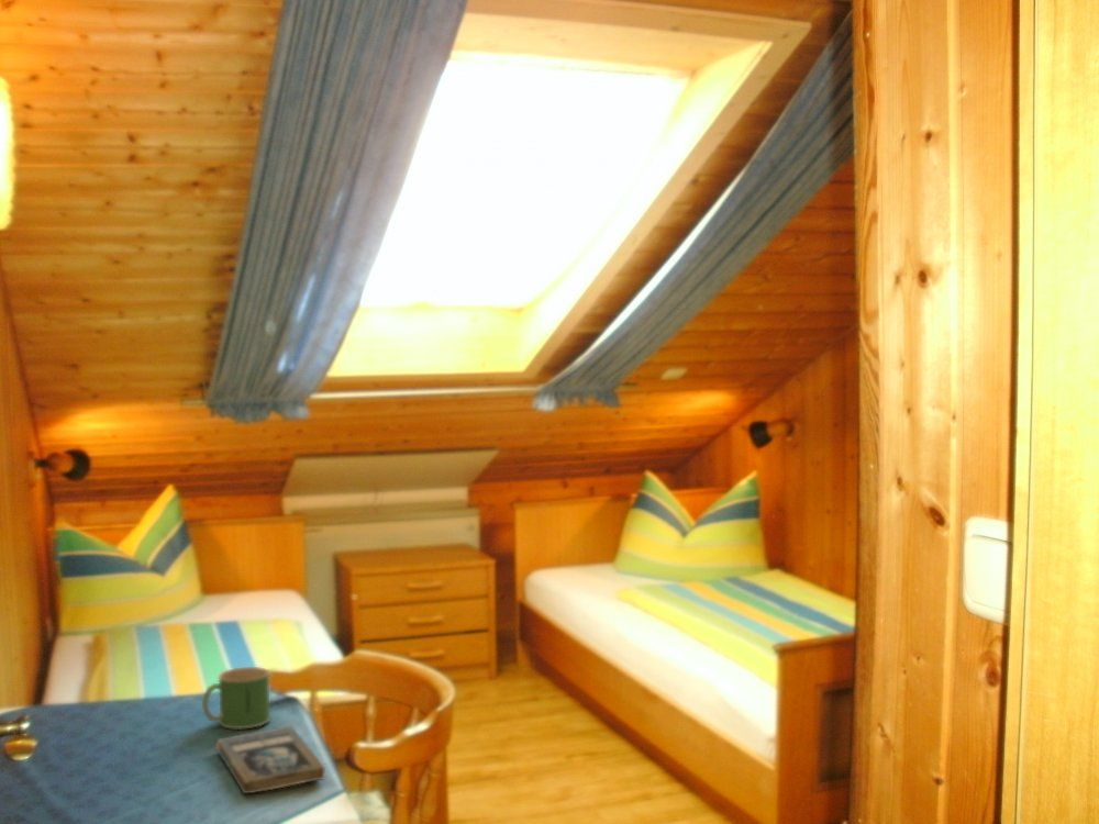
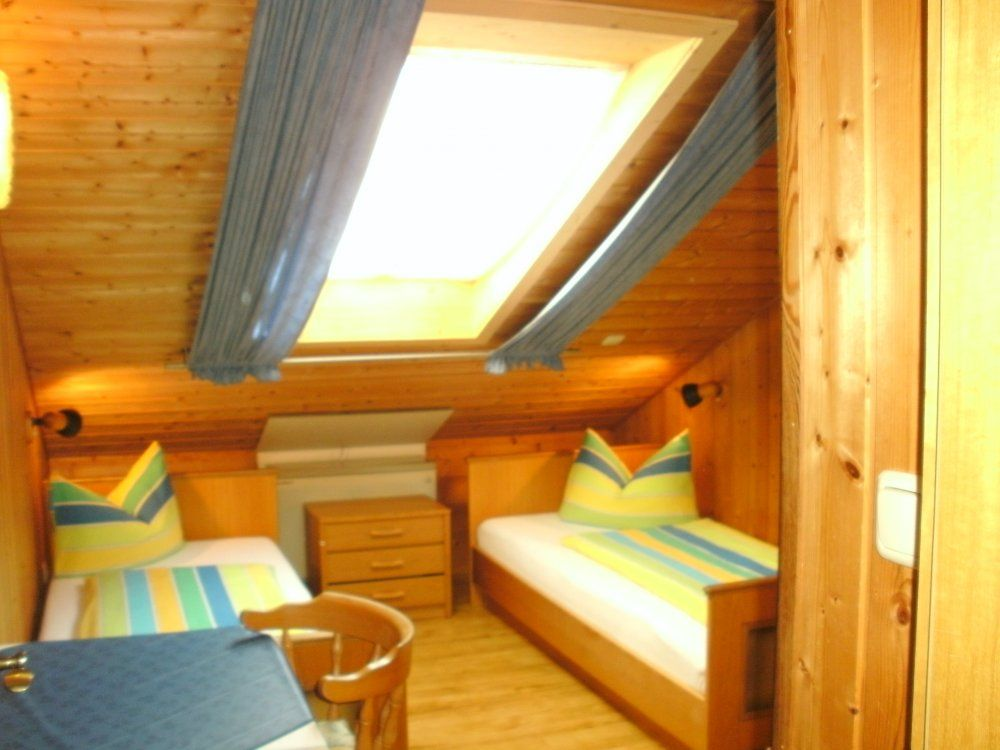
- book (268, 757)
- mug (235, 699)
